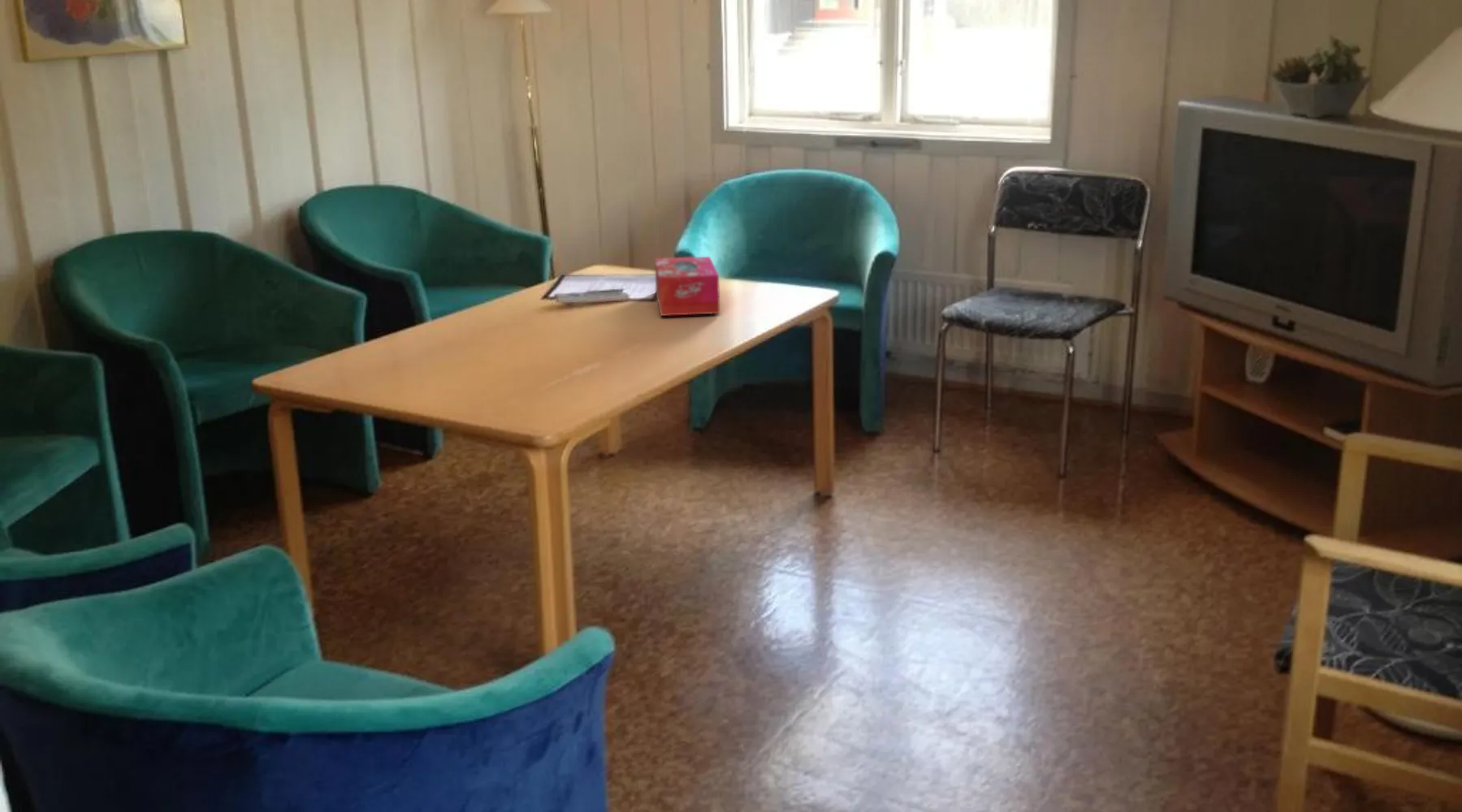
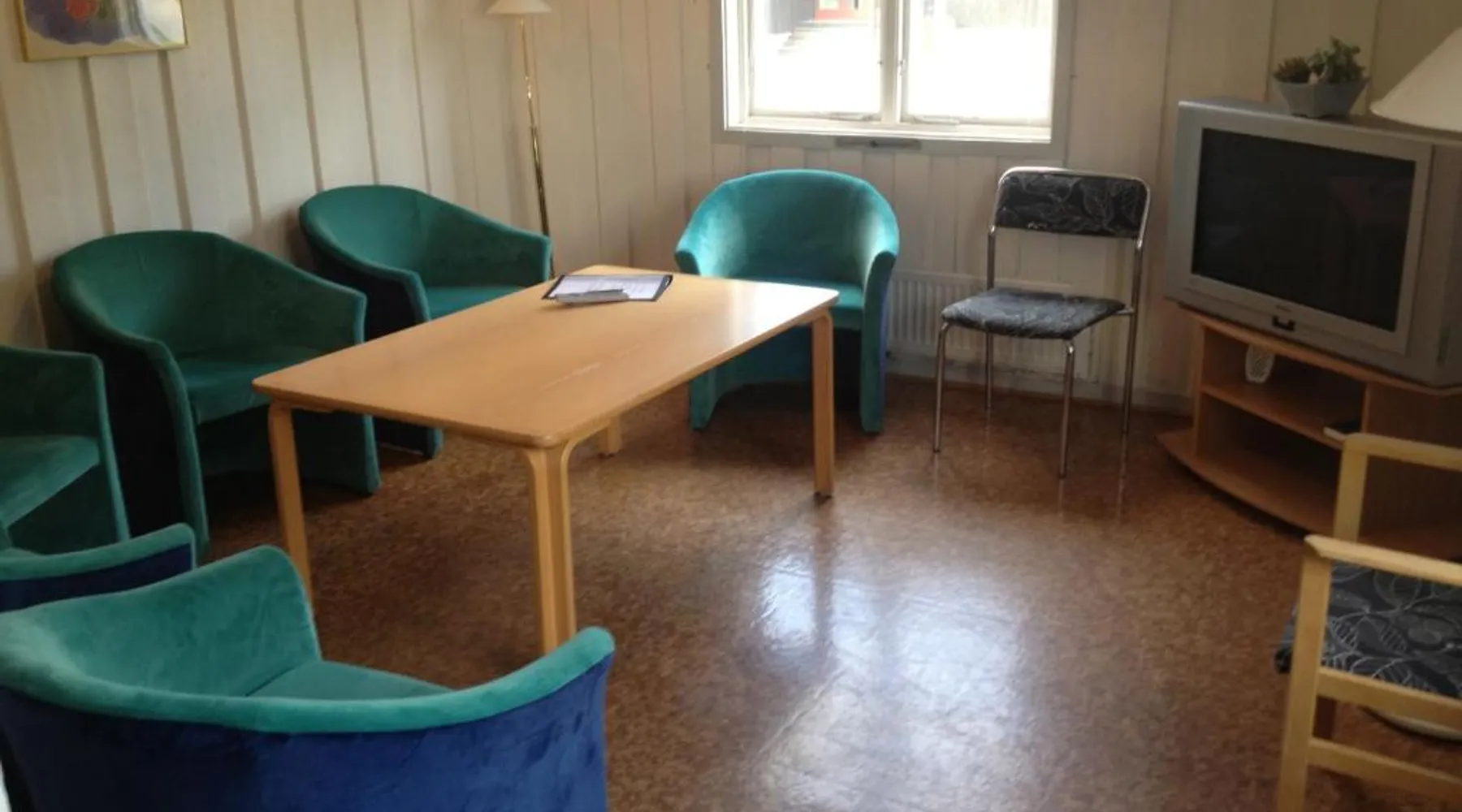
- tissue box (686, 285)
